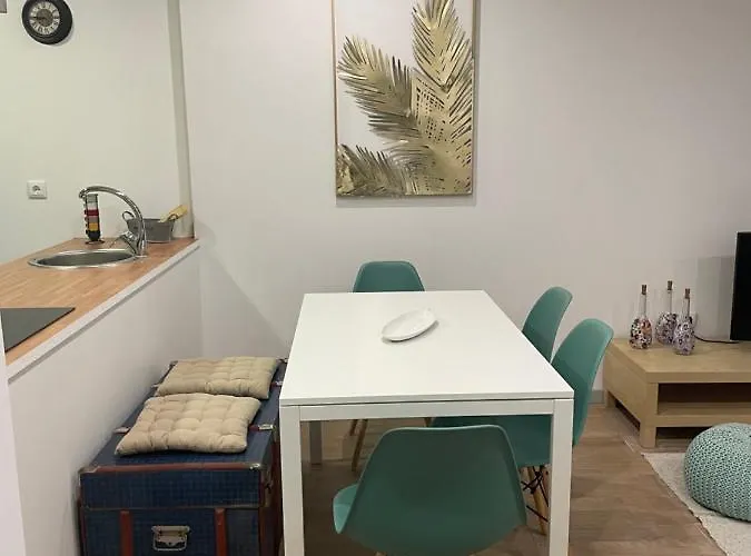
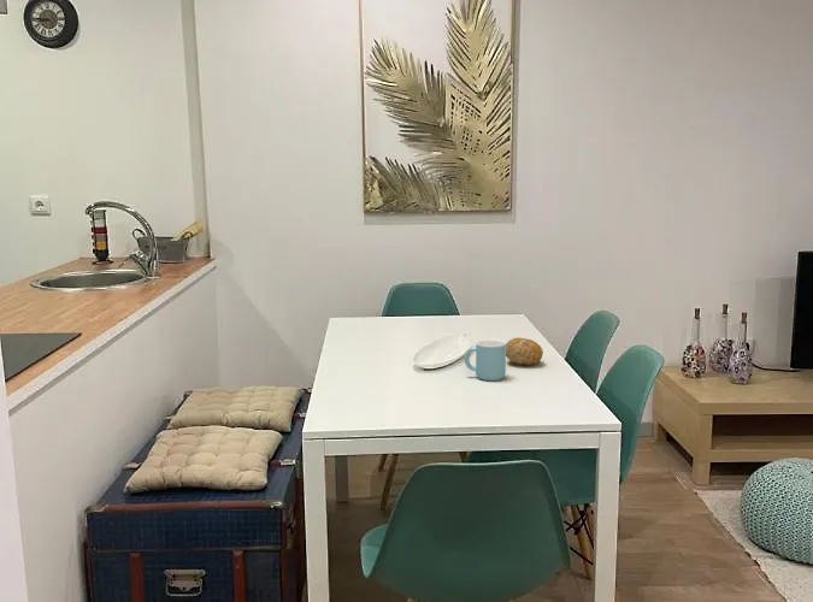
+ mug (484, 359)
+ fruit (523, 350)
